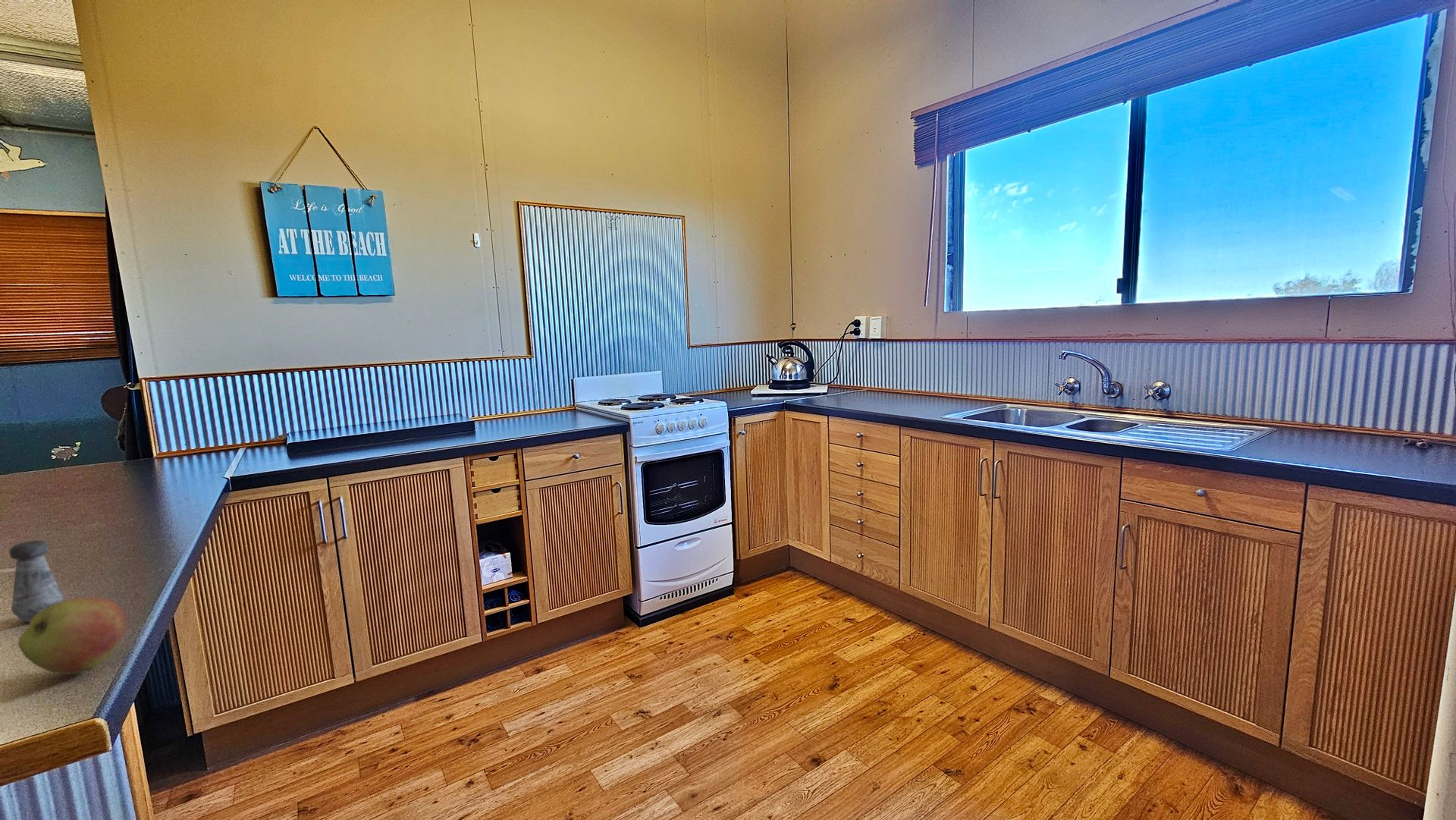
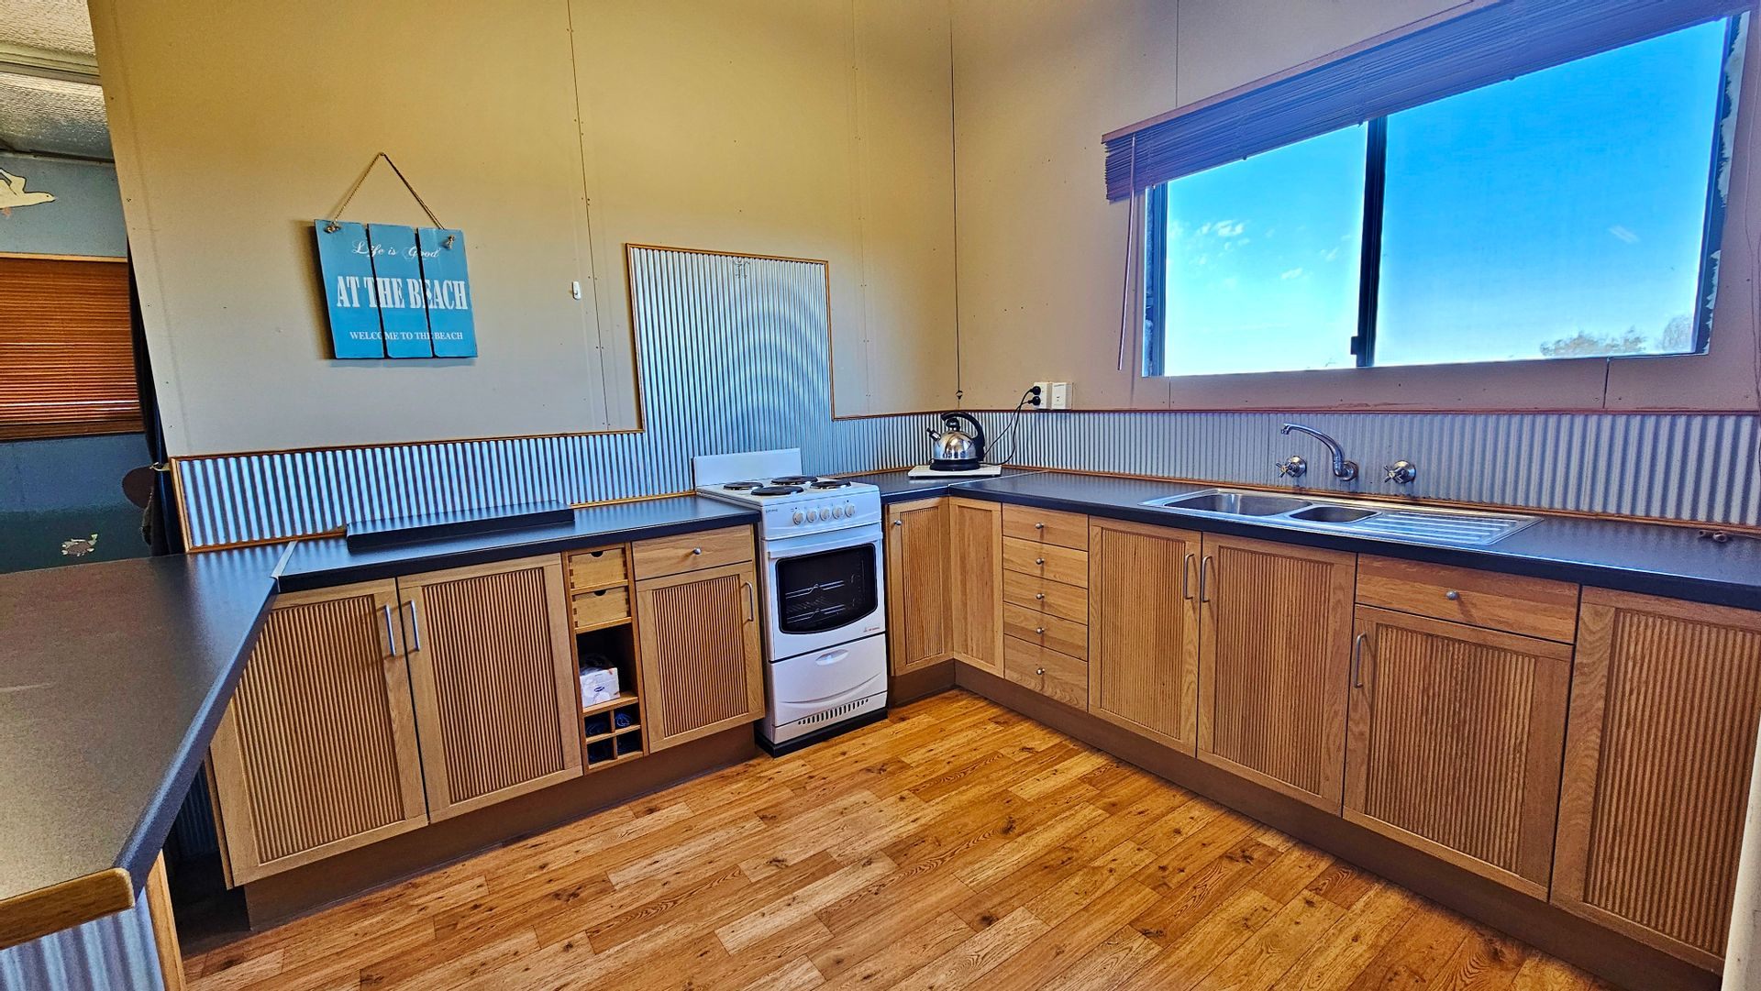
- apple (75, 635)
- salt shaker (33, 580)
